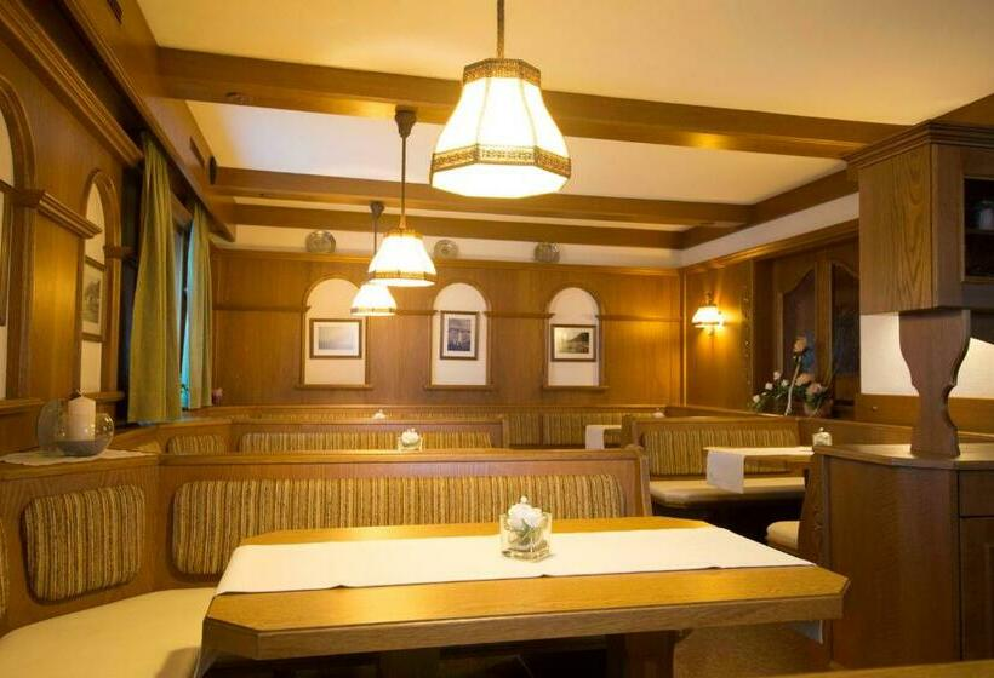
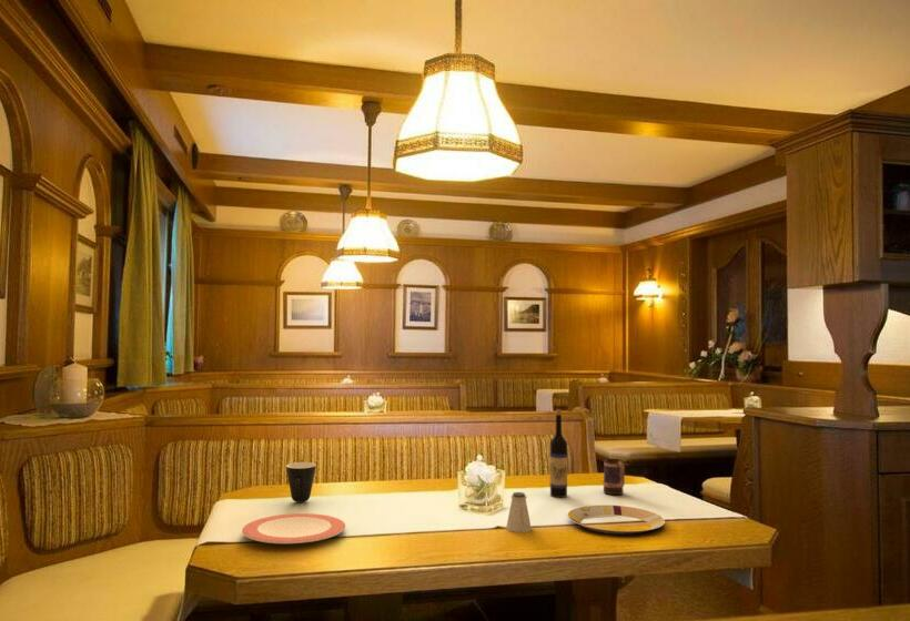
+ wine bottle (558, 452)
+ mug (300, 483)
+ saltshaker (518, 510)
+ mug (615, 477)
+ plate (294, 529)
+ plate (615, 516)
